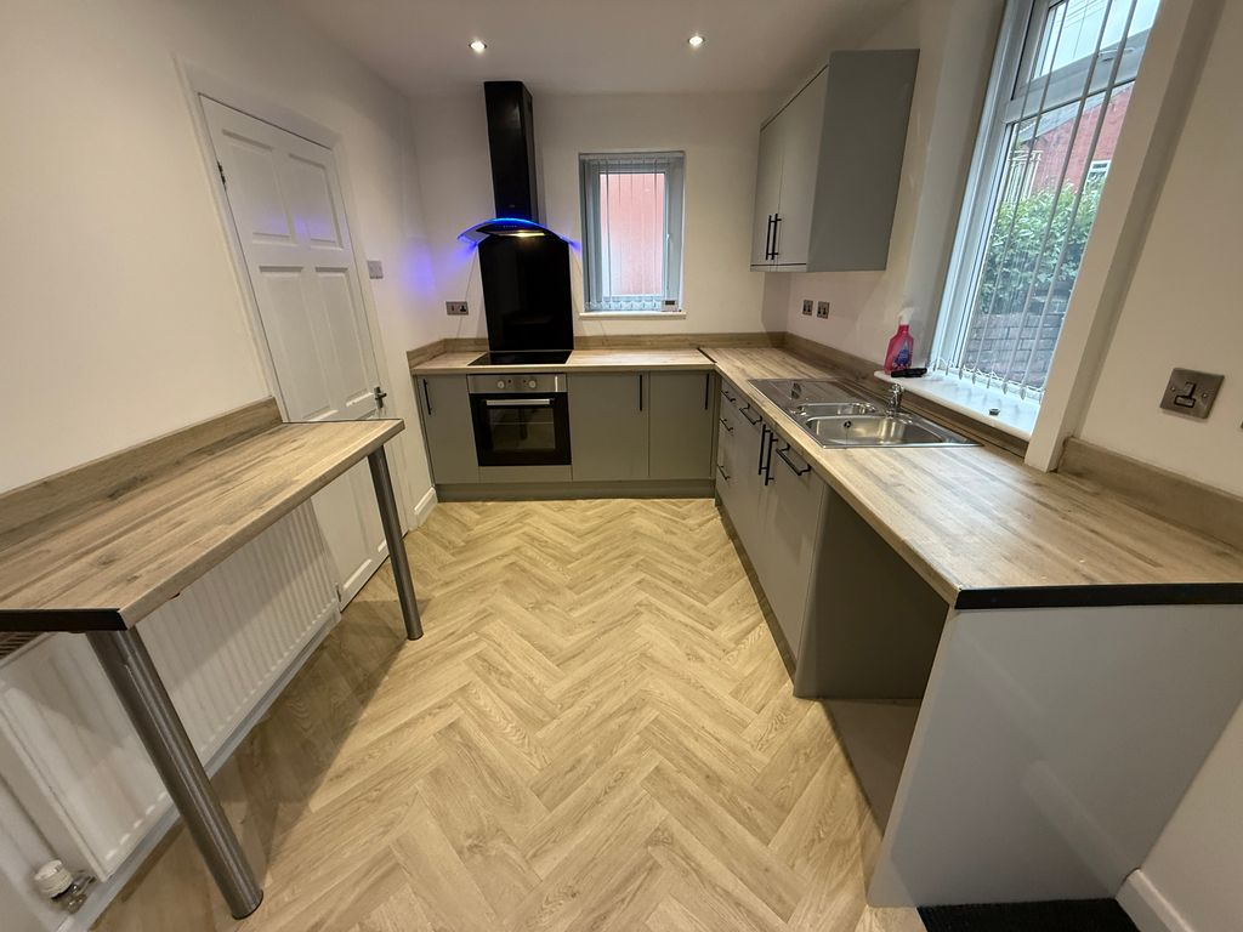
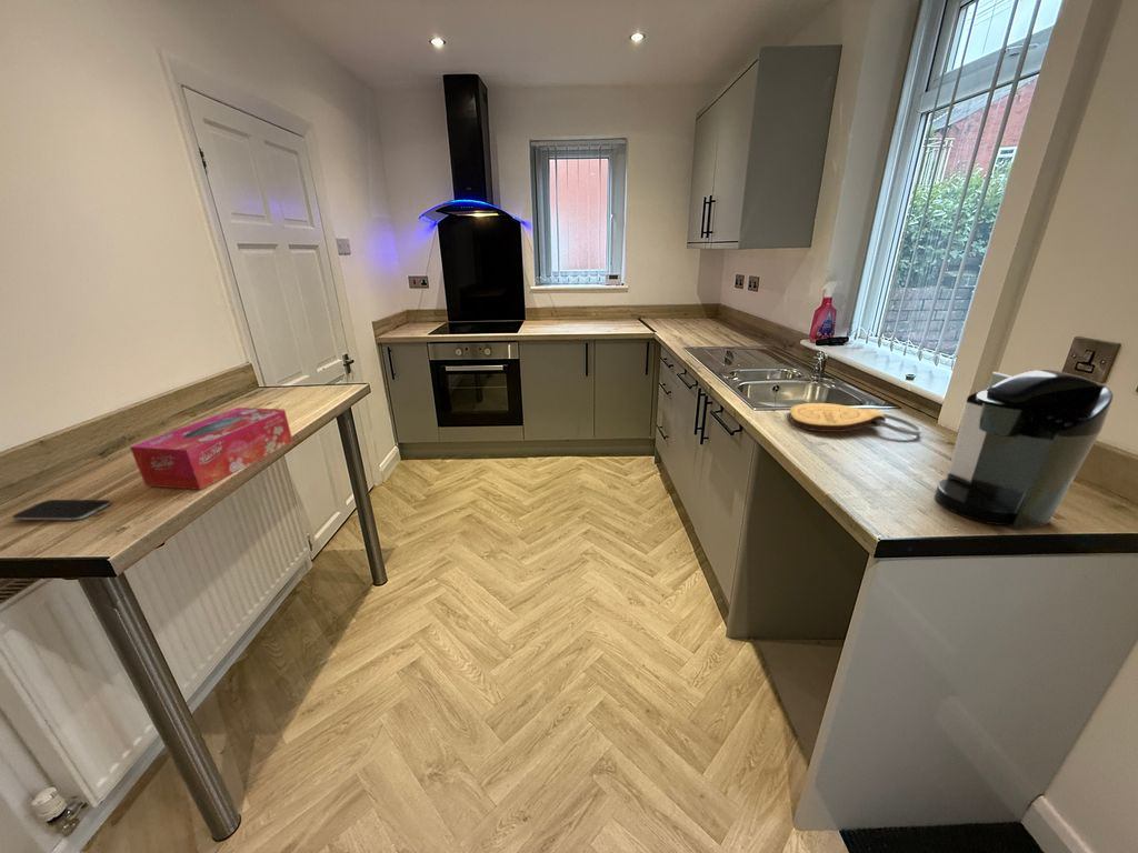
+ key chain (854, 418)
+ tissue box (221, 443)
+ smartphone (63, 509)
+ coffee maker (995, 432)
